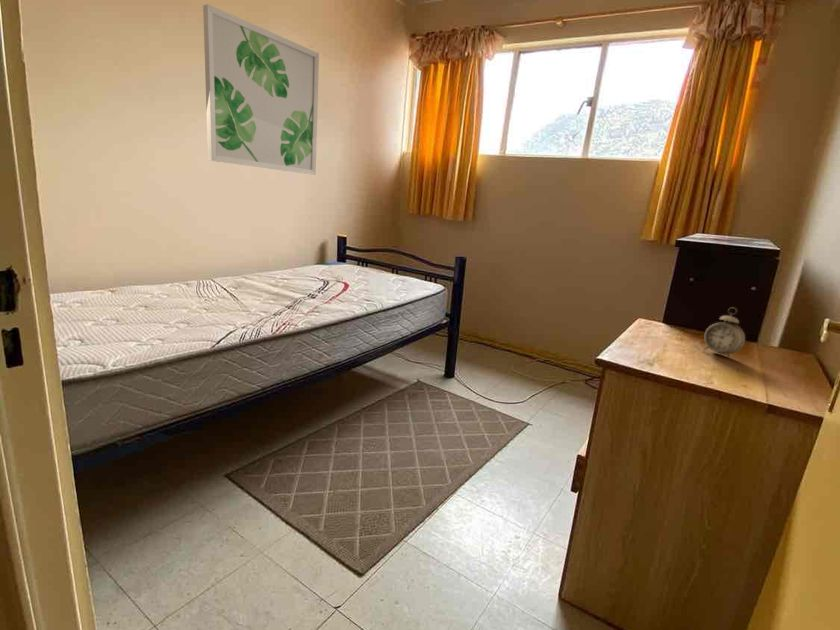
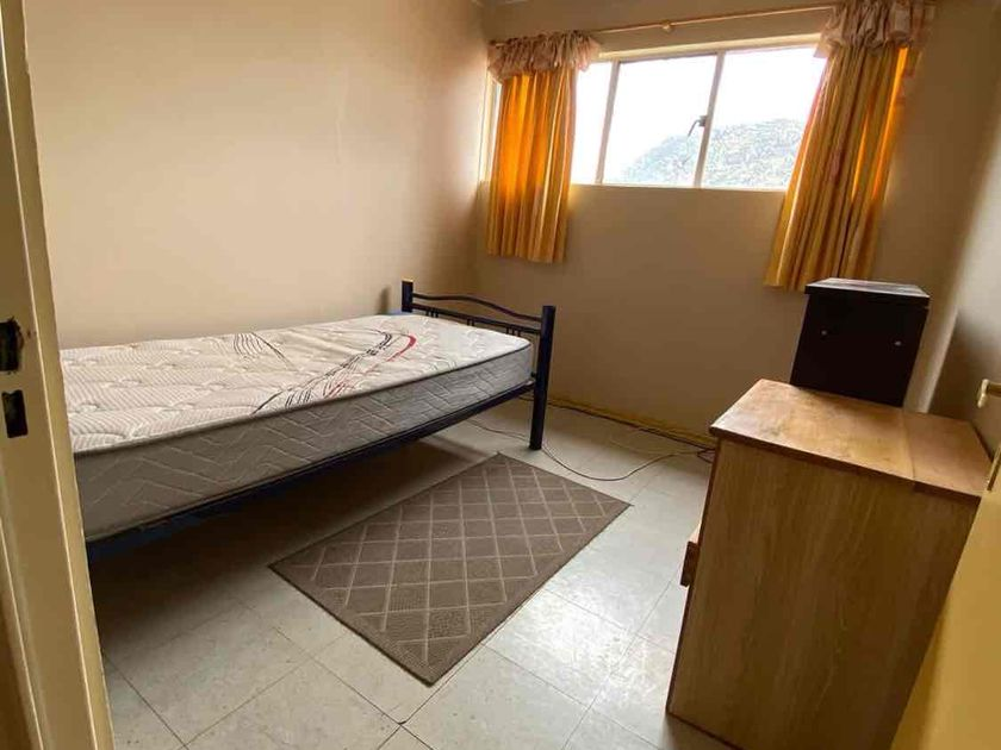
- alarm clock (725, 331)
- wall art (267, 102)
